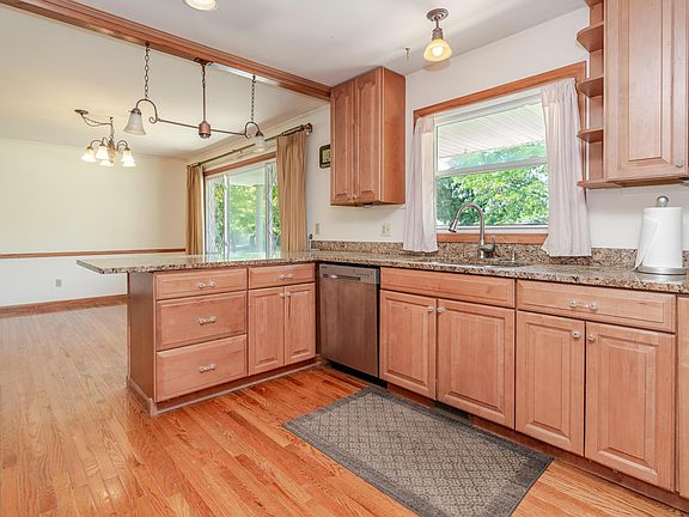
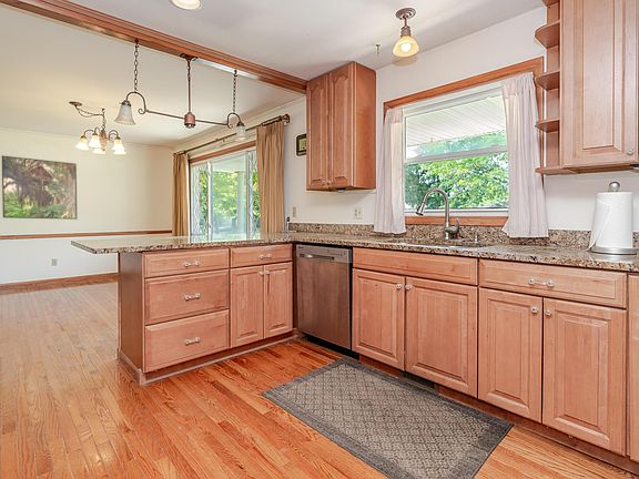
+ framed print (41, 188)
